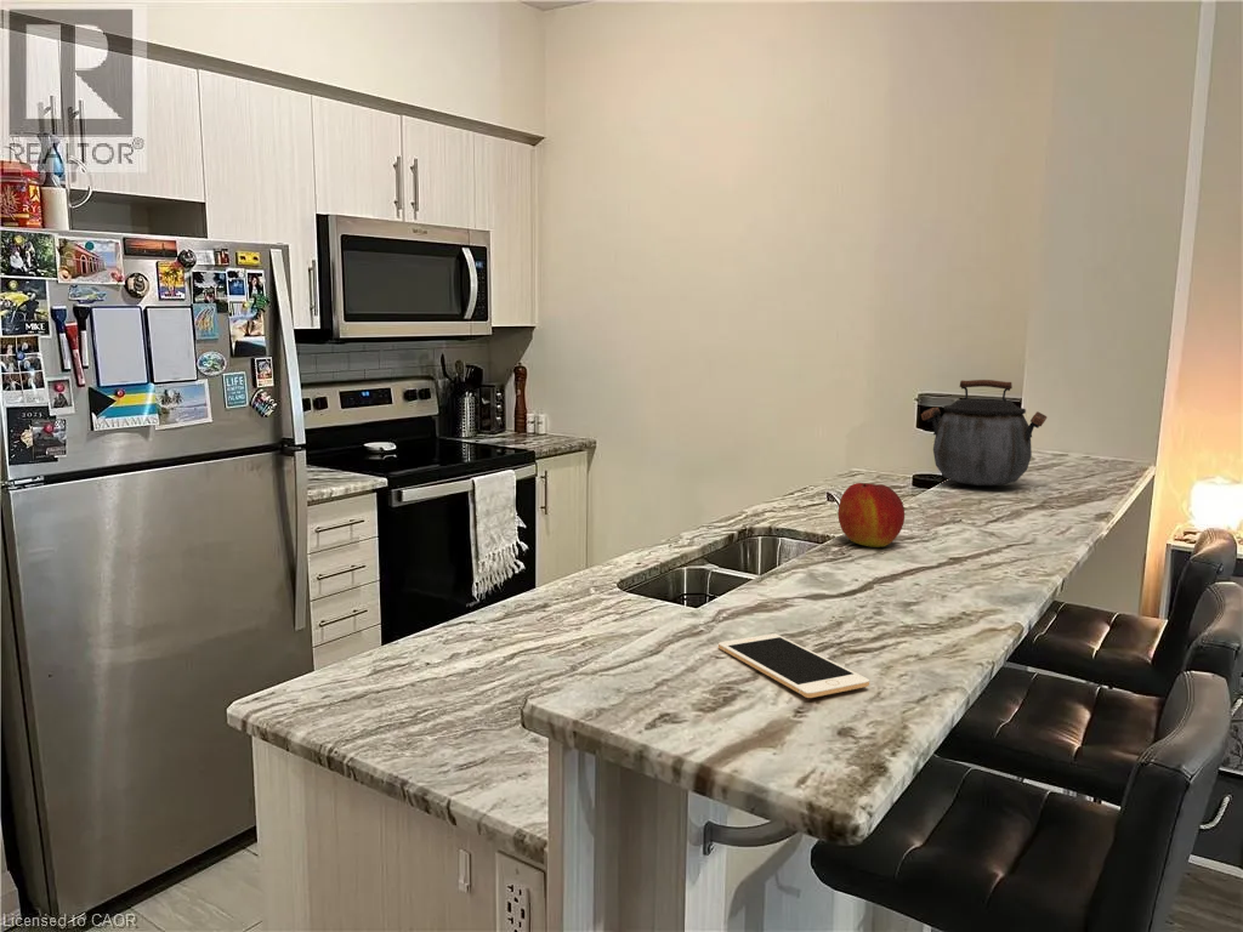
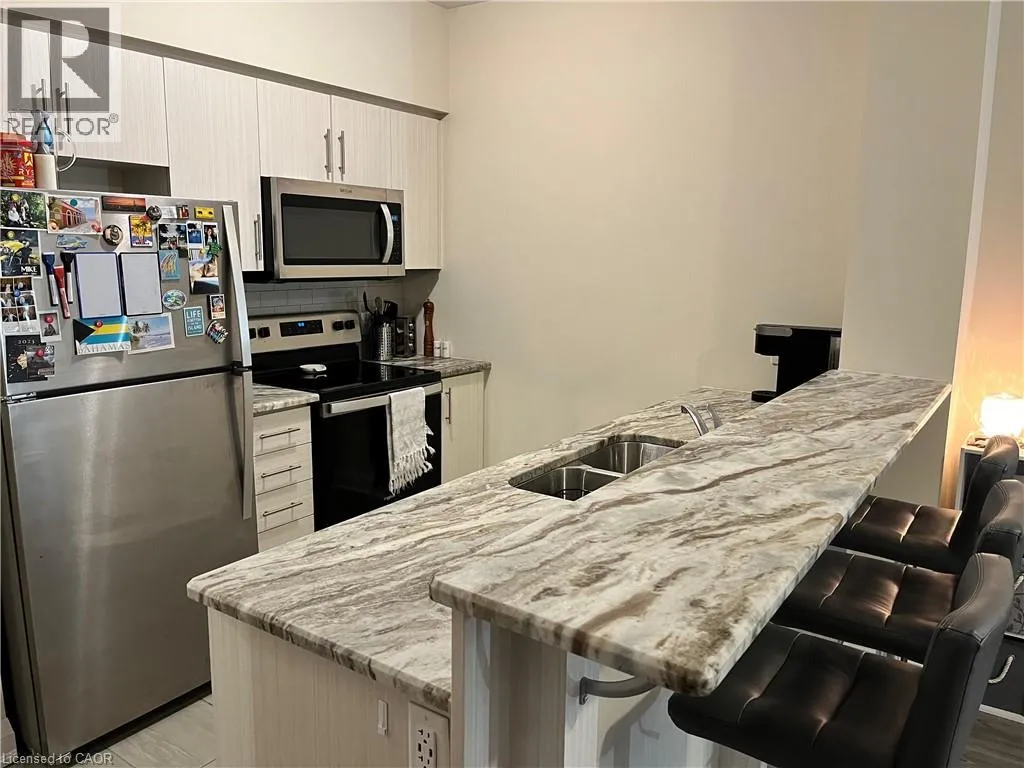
- cell phone (789, 663)
- kettle (982, 432)
- apple (870, 513)
